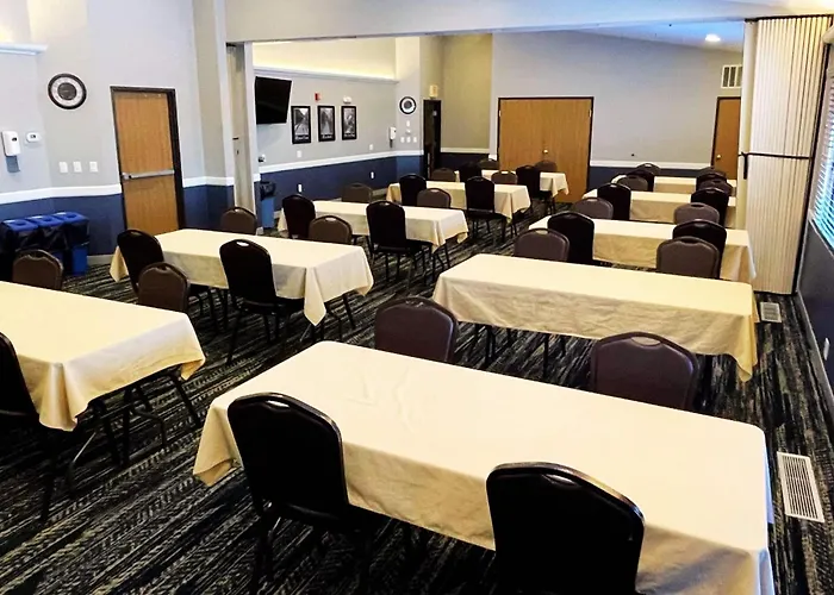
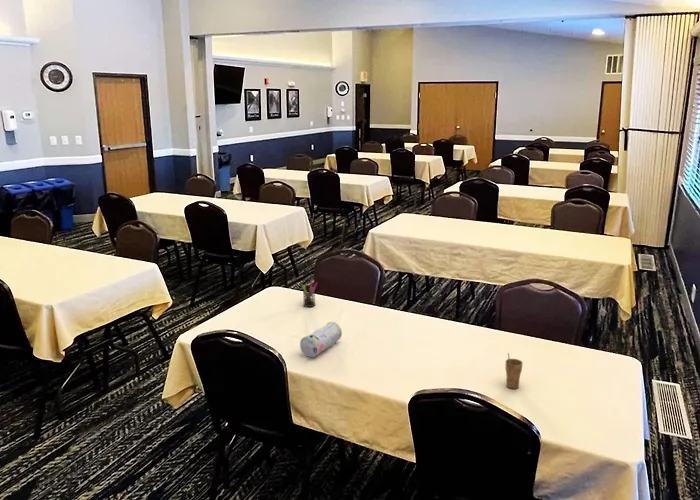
+ cup (513, 370)
+ pencil case (321, 338)
+ pen holder (308, 292)
